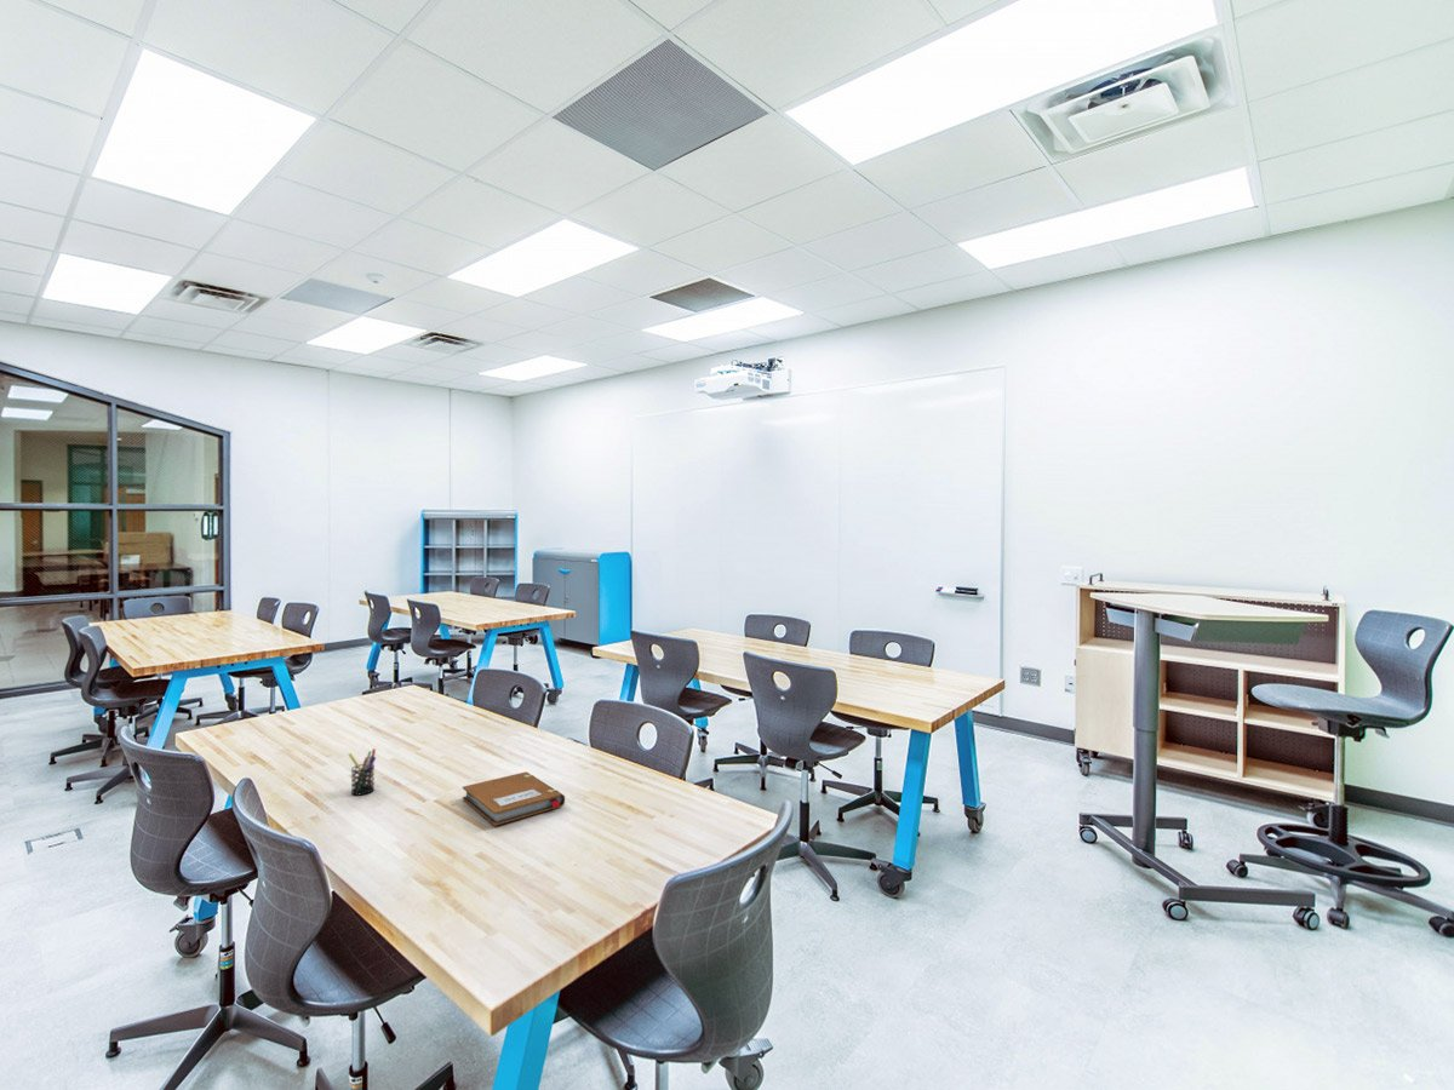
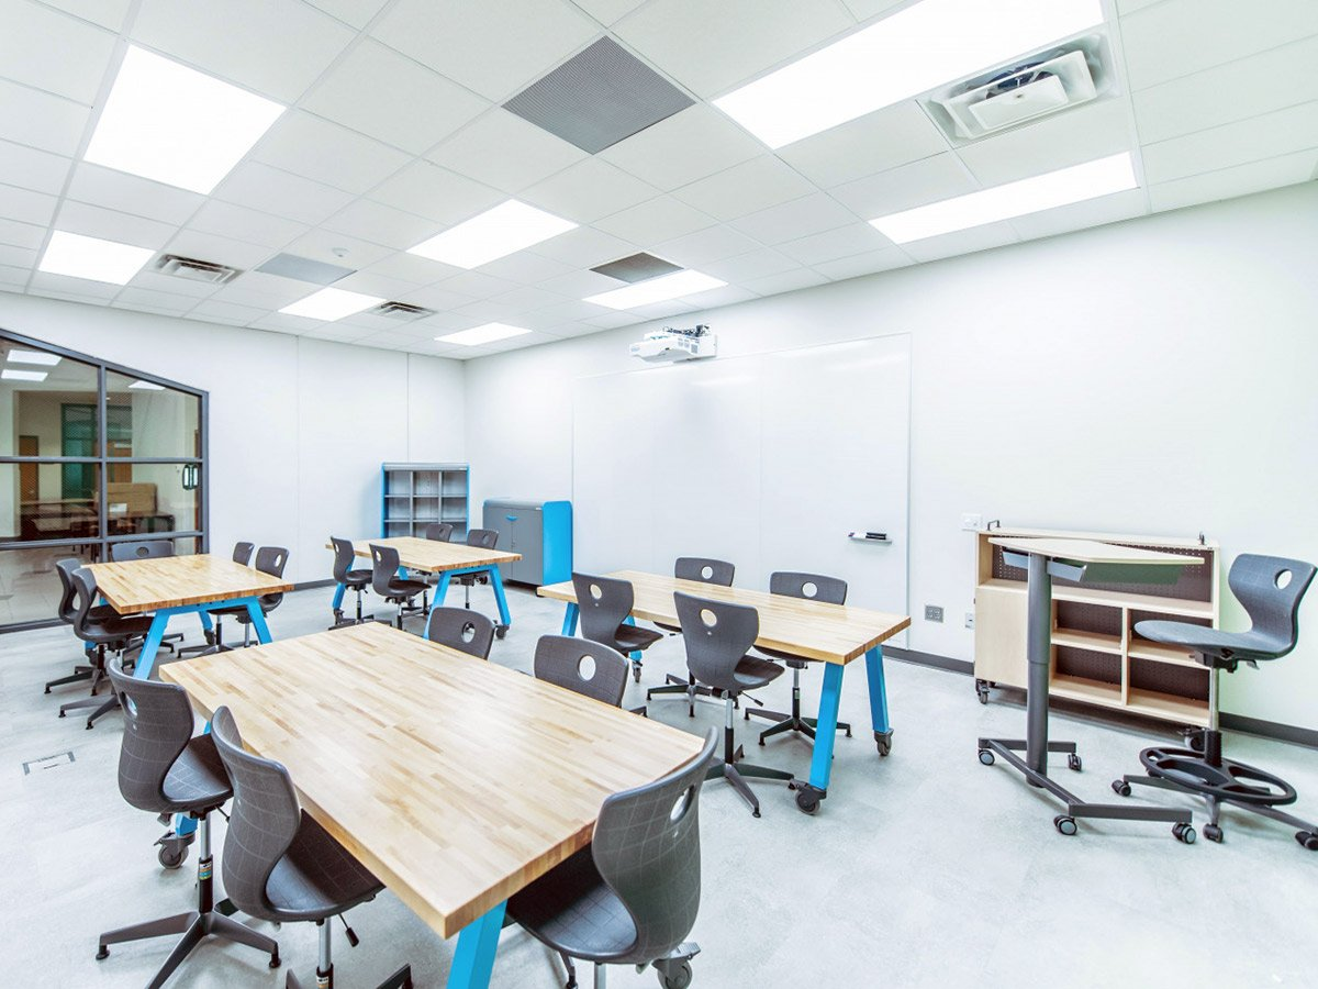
- notebook (514, 796)
- pen holder (365, 769)
